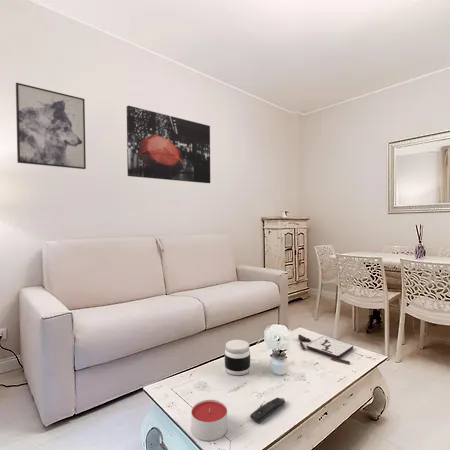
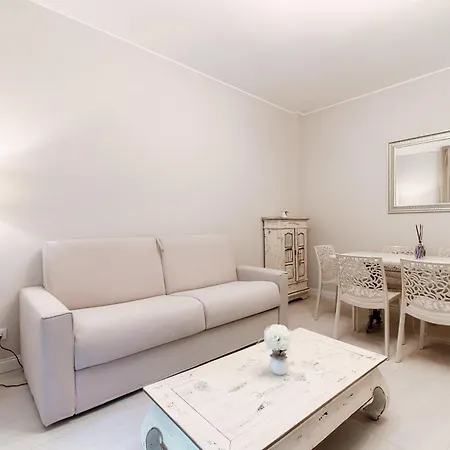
- wall art (52, 128)
- remote control (269, 408)
- candle (209, 418)
- jar (237, 356)
- wall art (172, 148)
- board game (325, 344)
